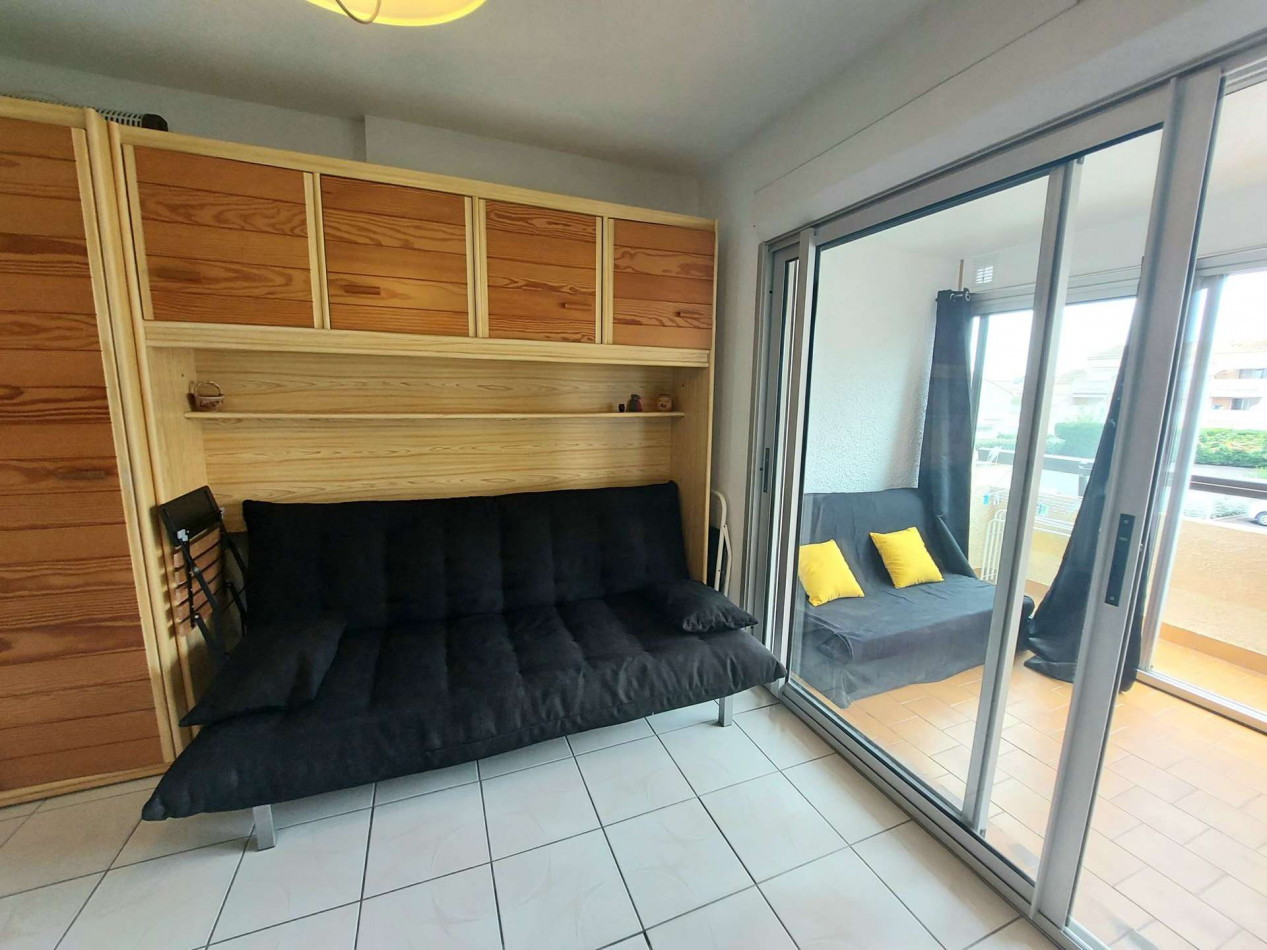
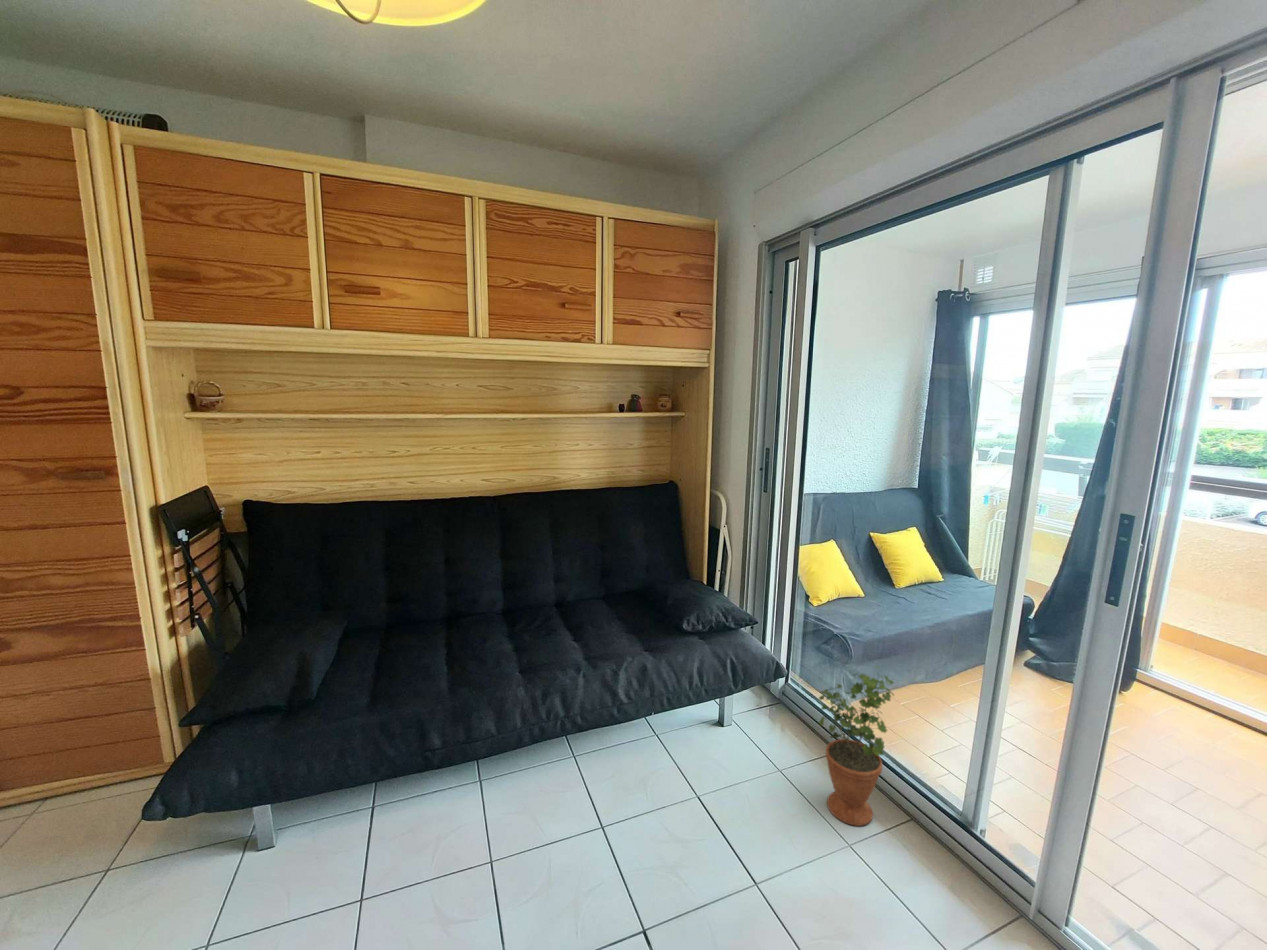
+ potted plant (854, 736)
